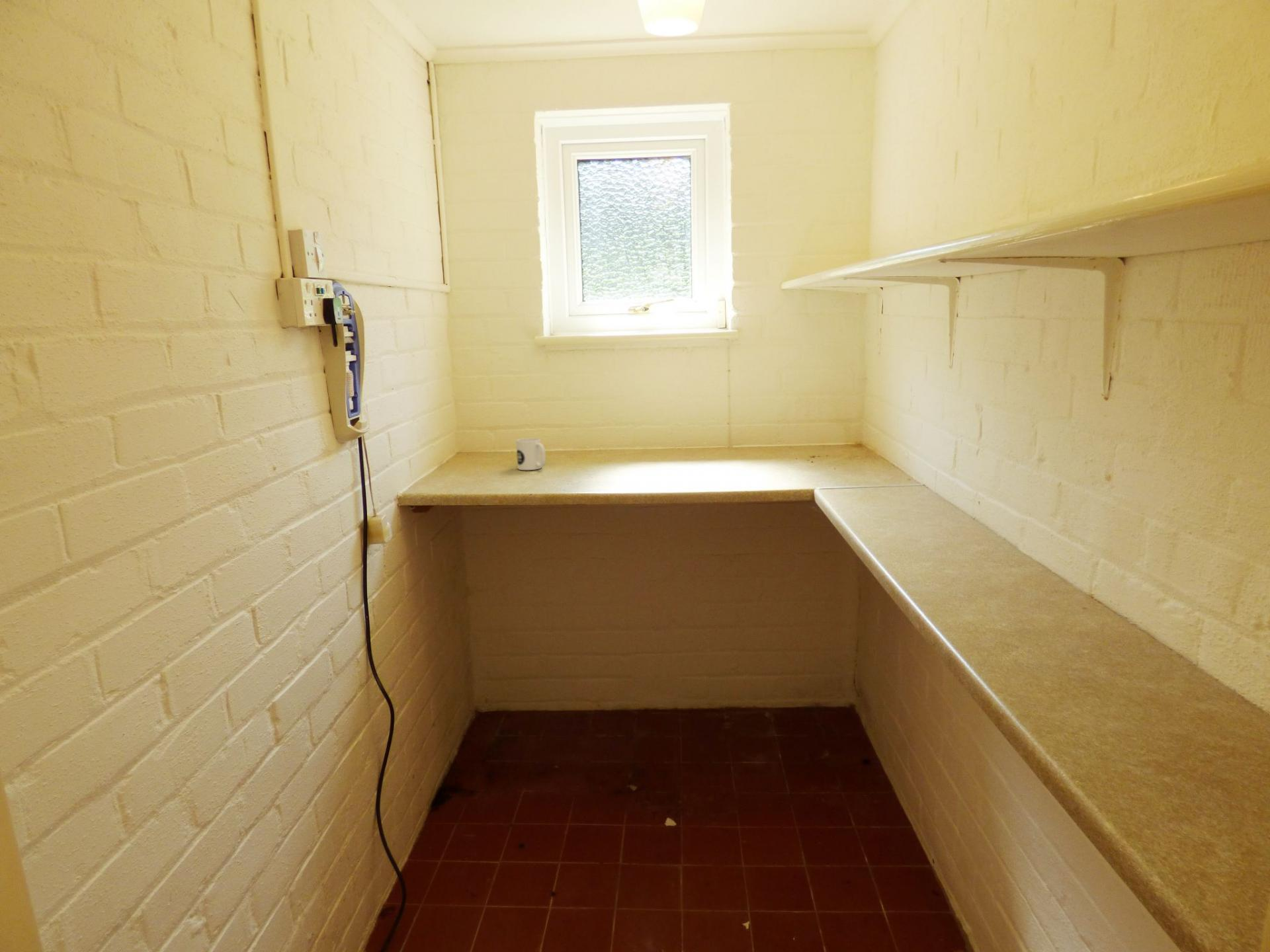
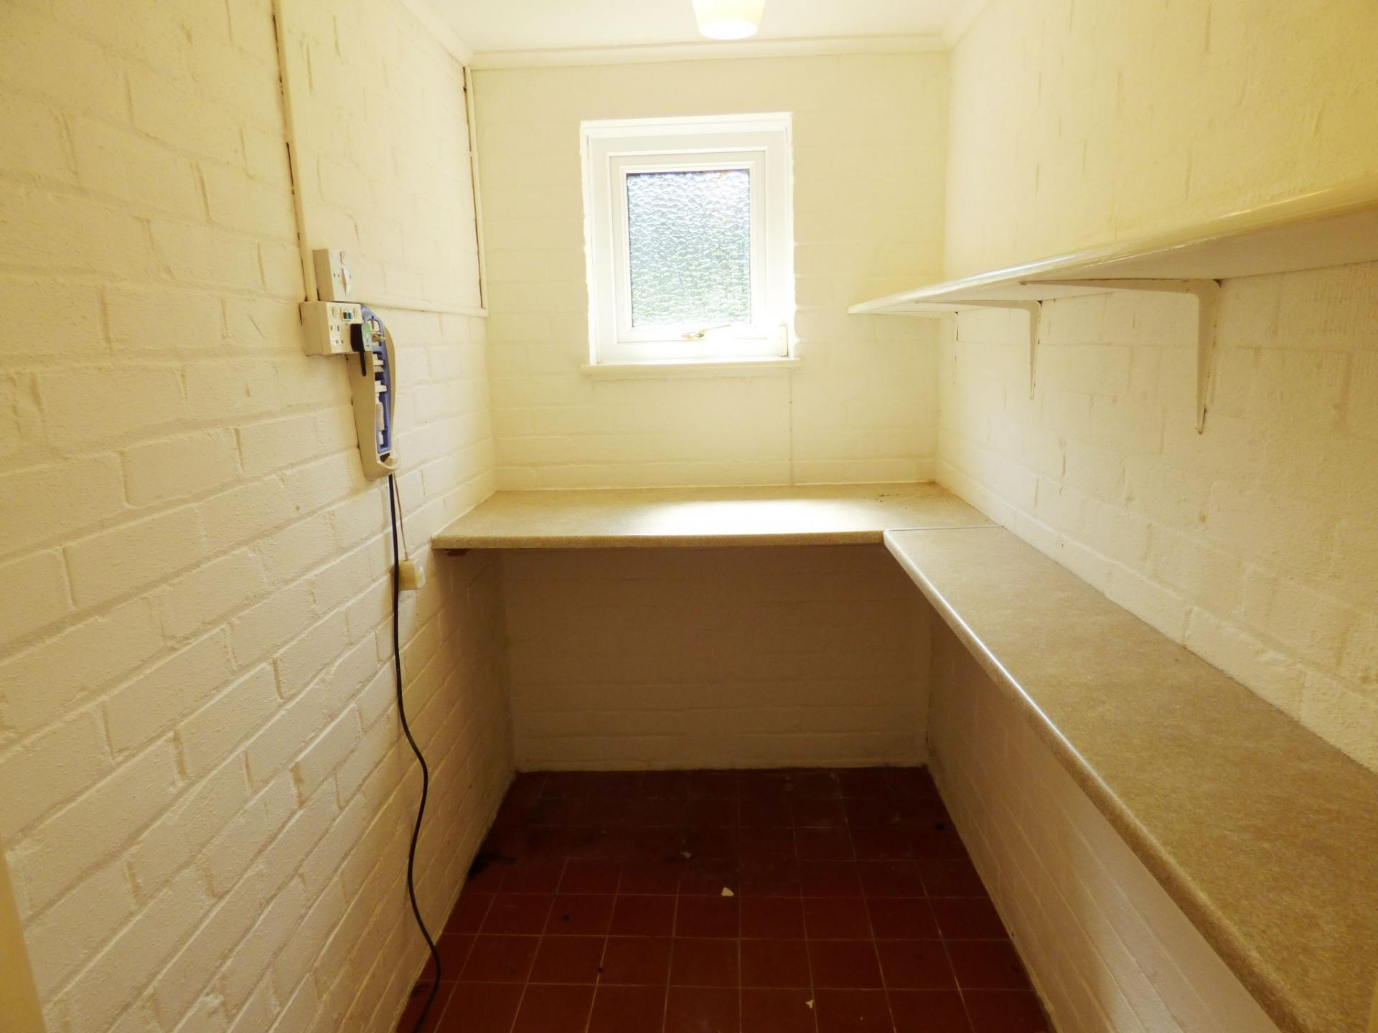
- mug (532, 454)
